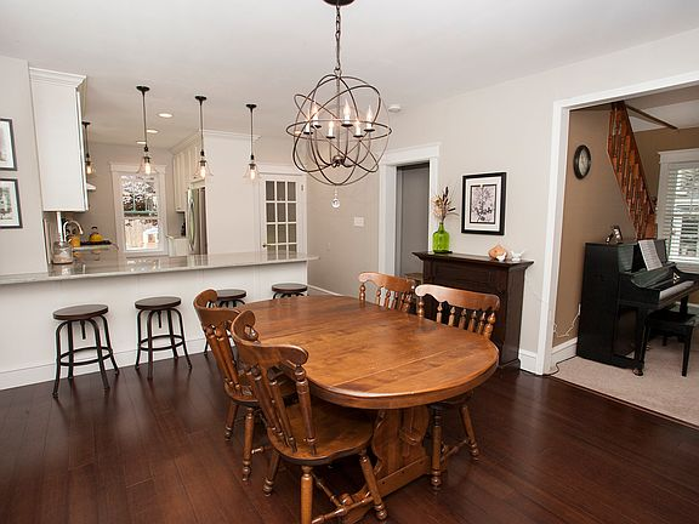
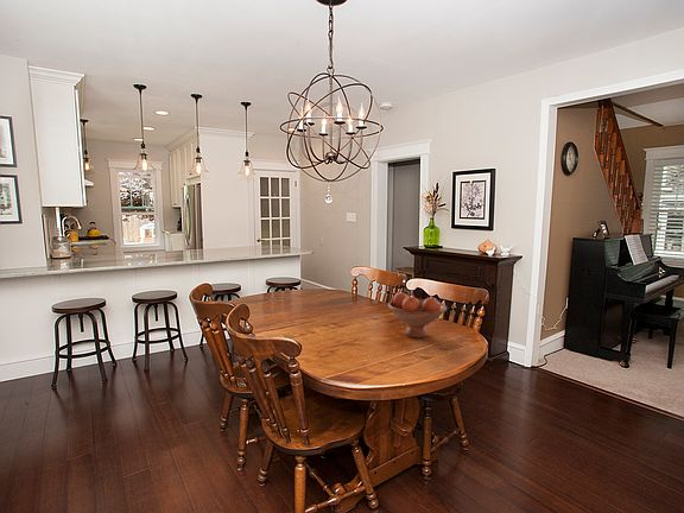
+ fruit bowl (416, 314)
